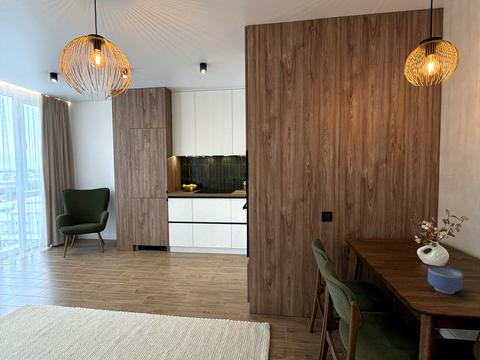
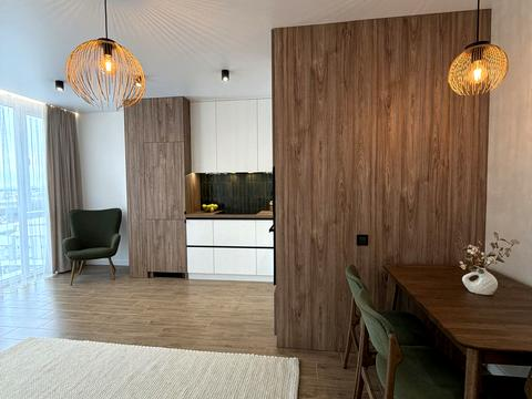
- bowl (444, 280)
